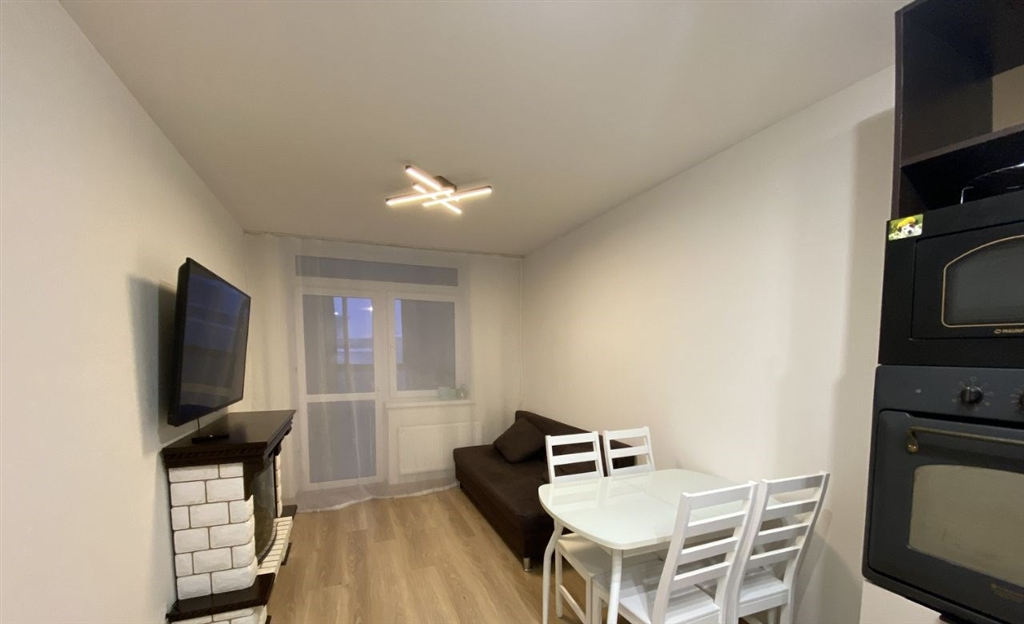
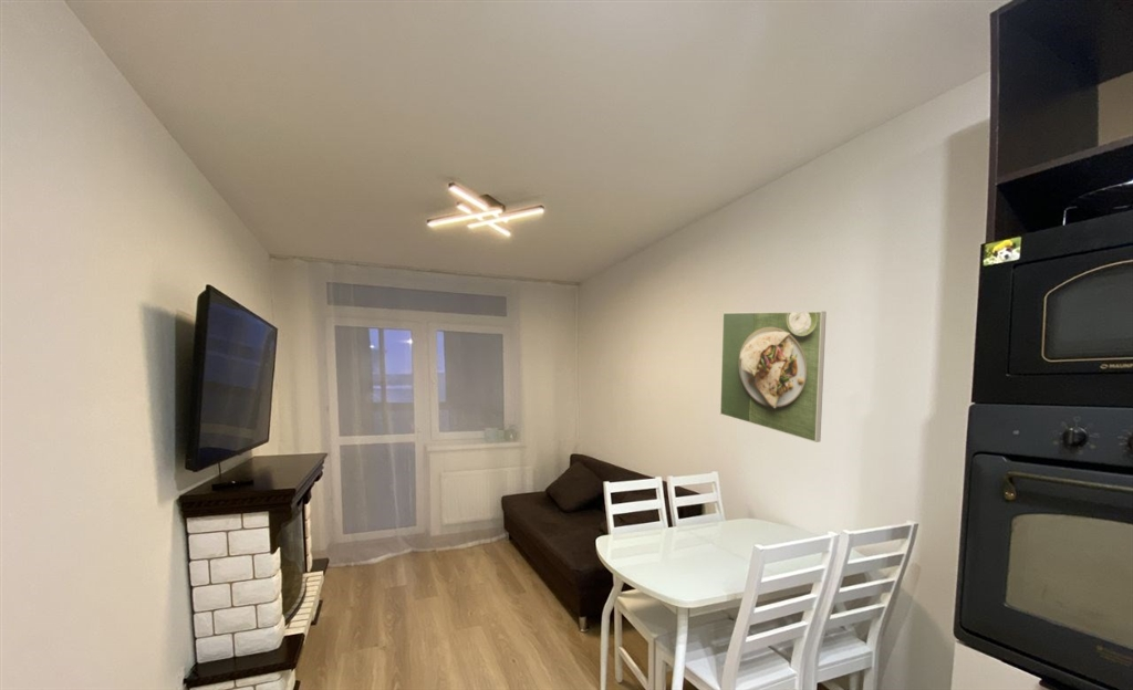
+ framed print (766, 369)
